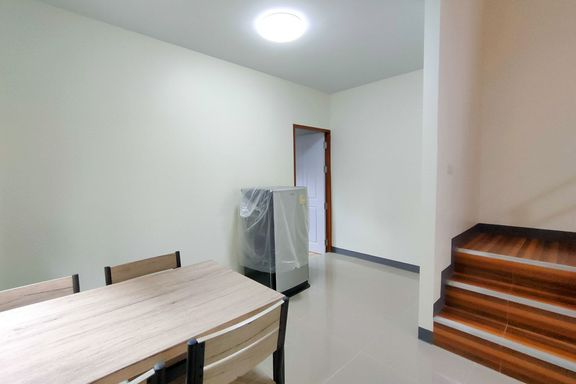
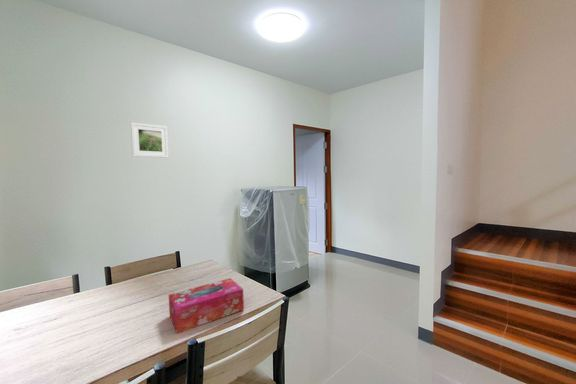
+ tissue box (206, 302)
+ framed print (150, 140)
